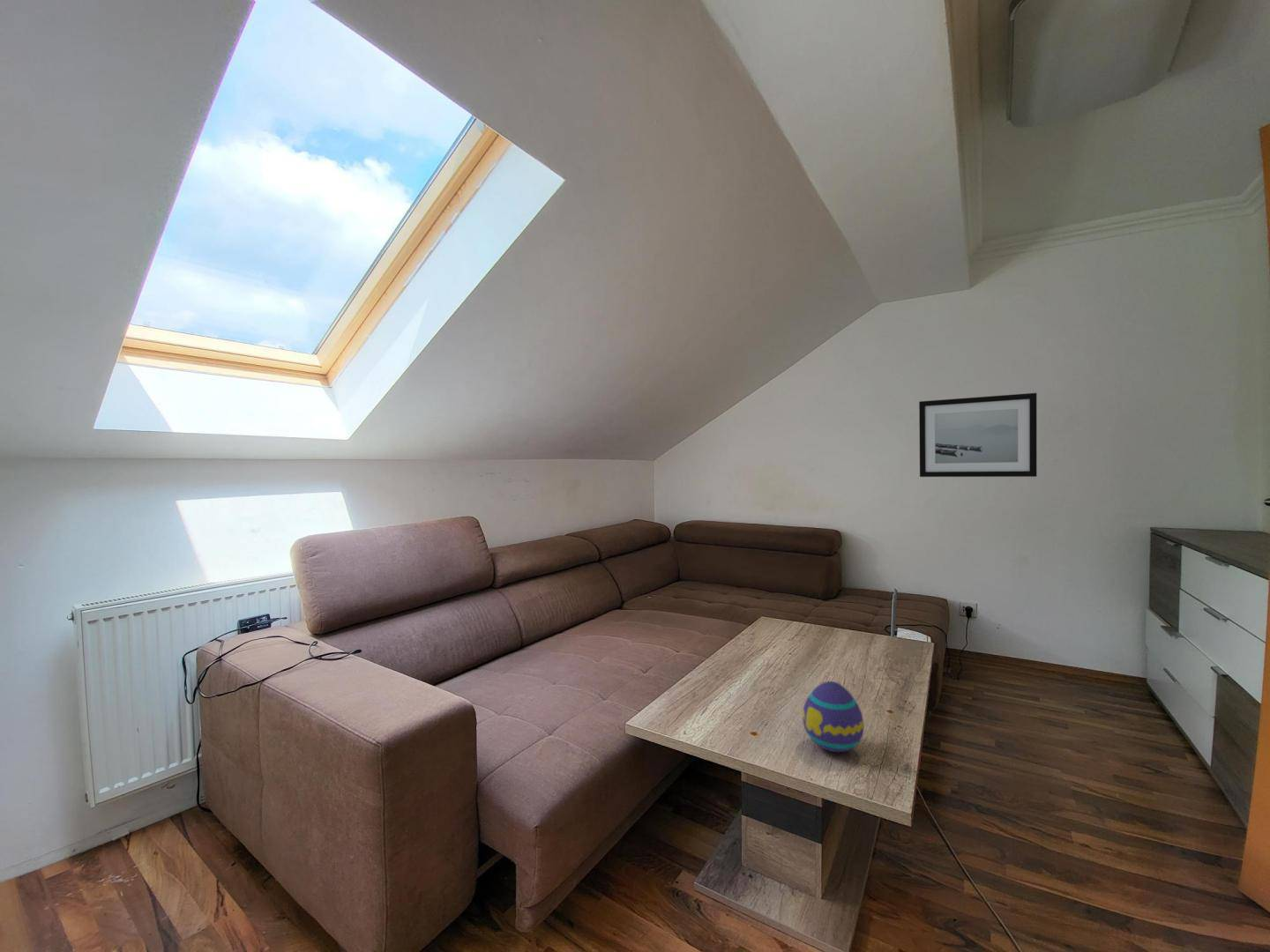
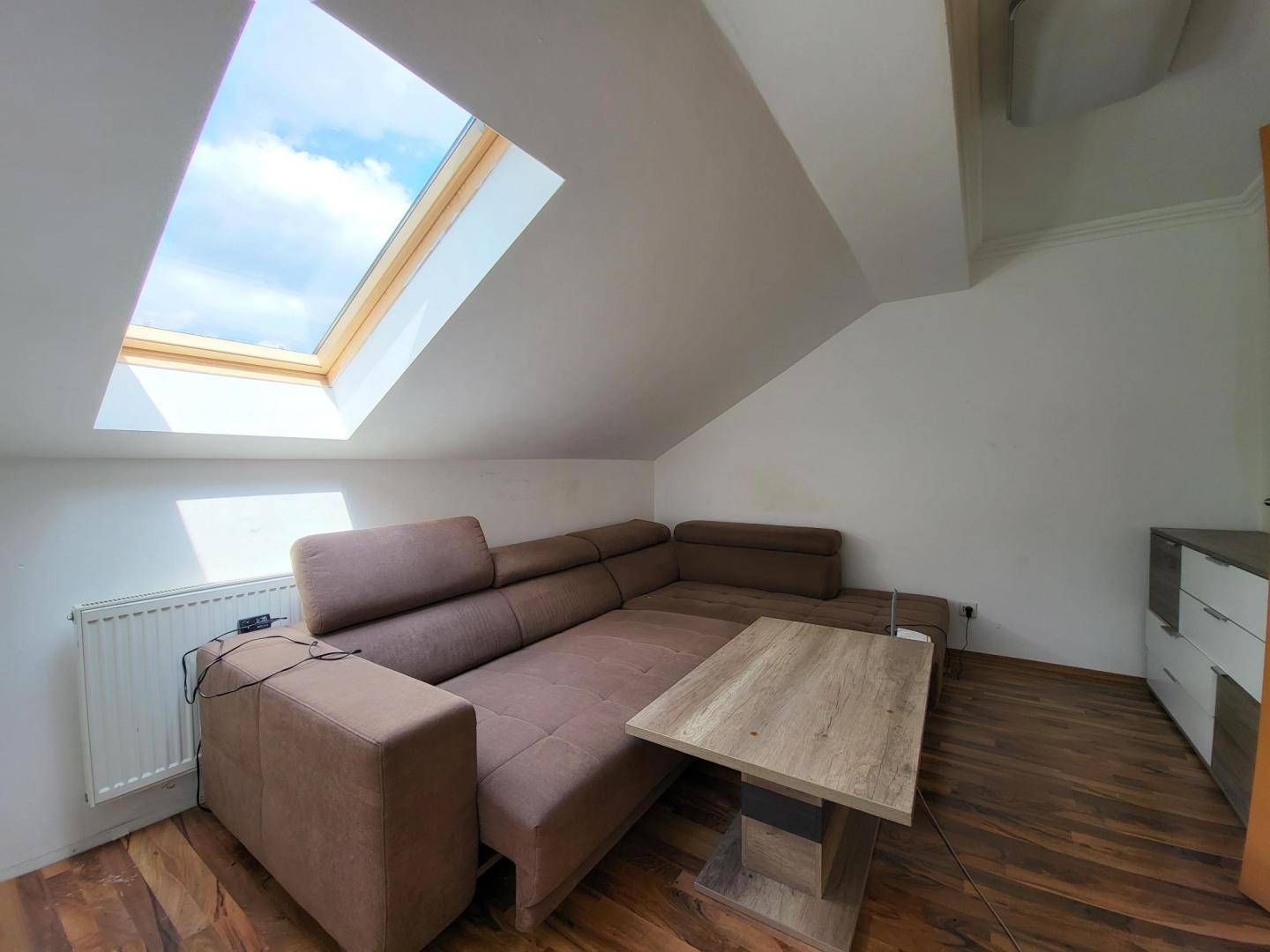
- wall art (975, 437)
- decorative egg (833, 715)
